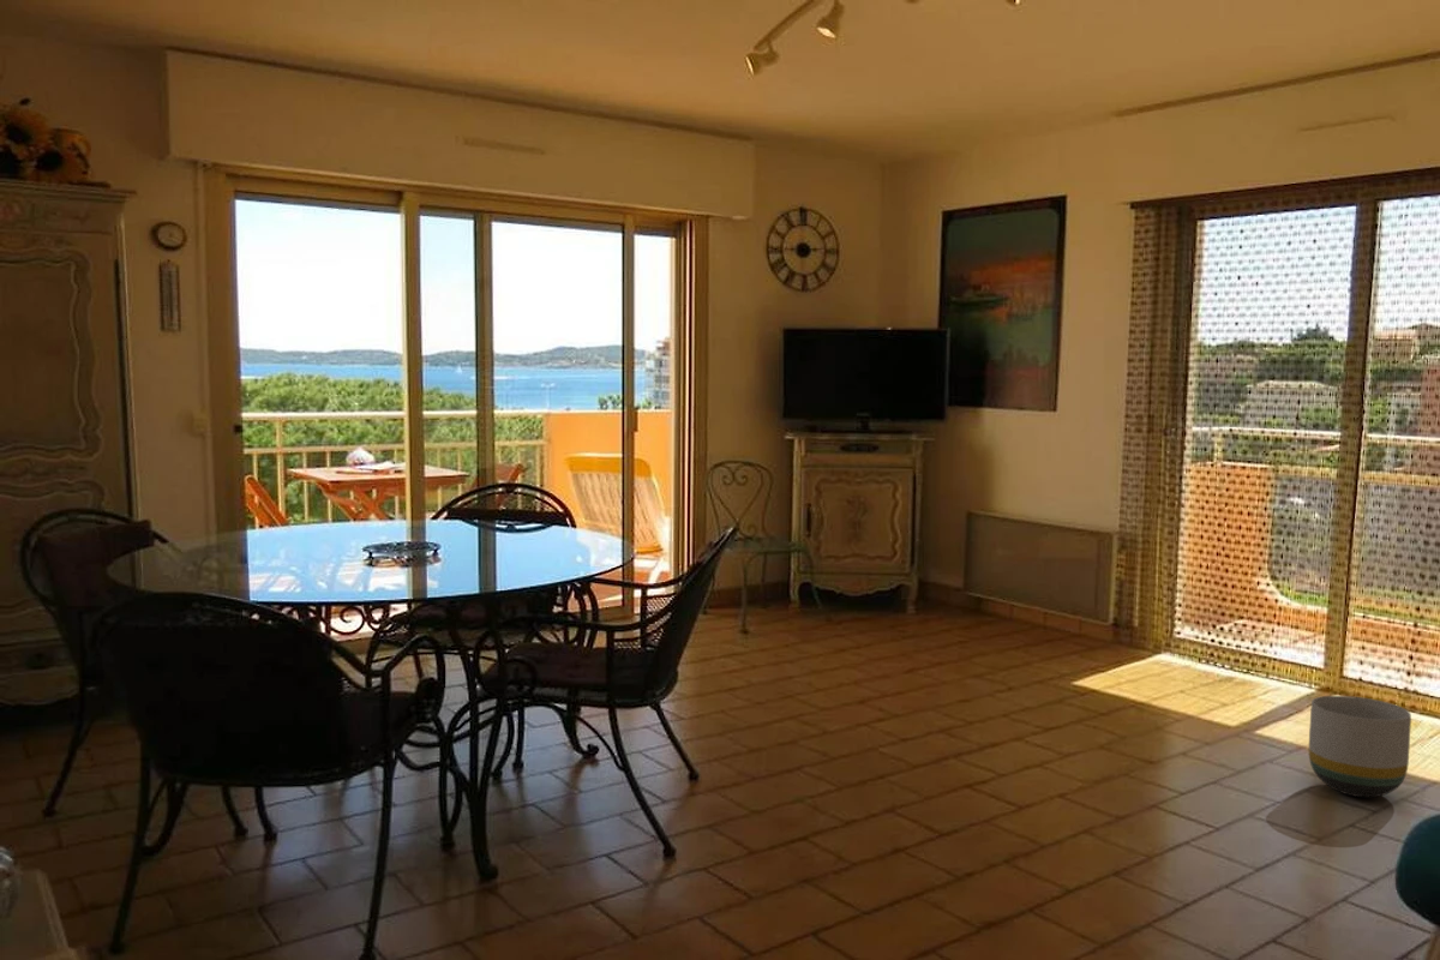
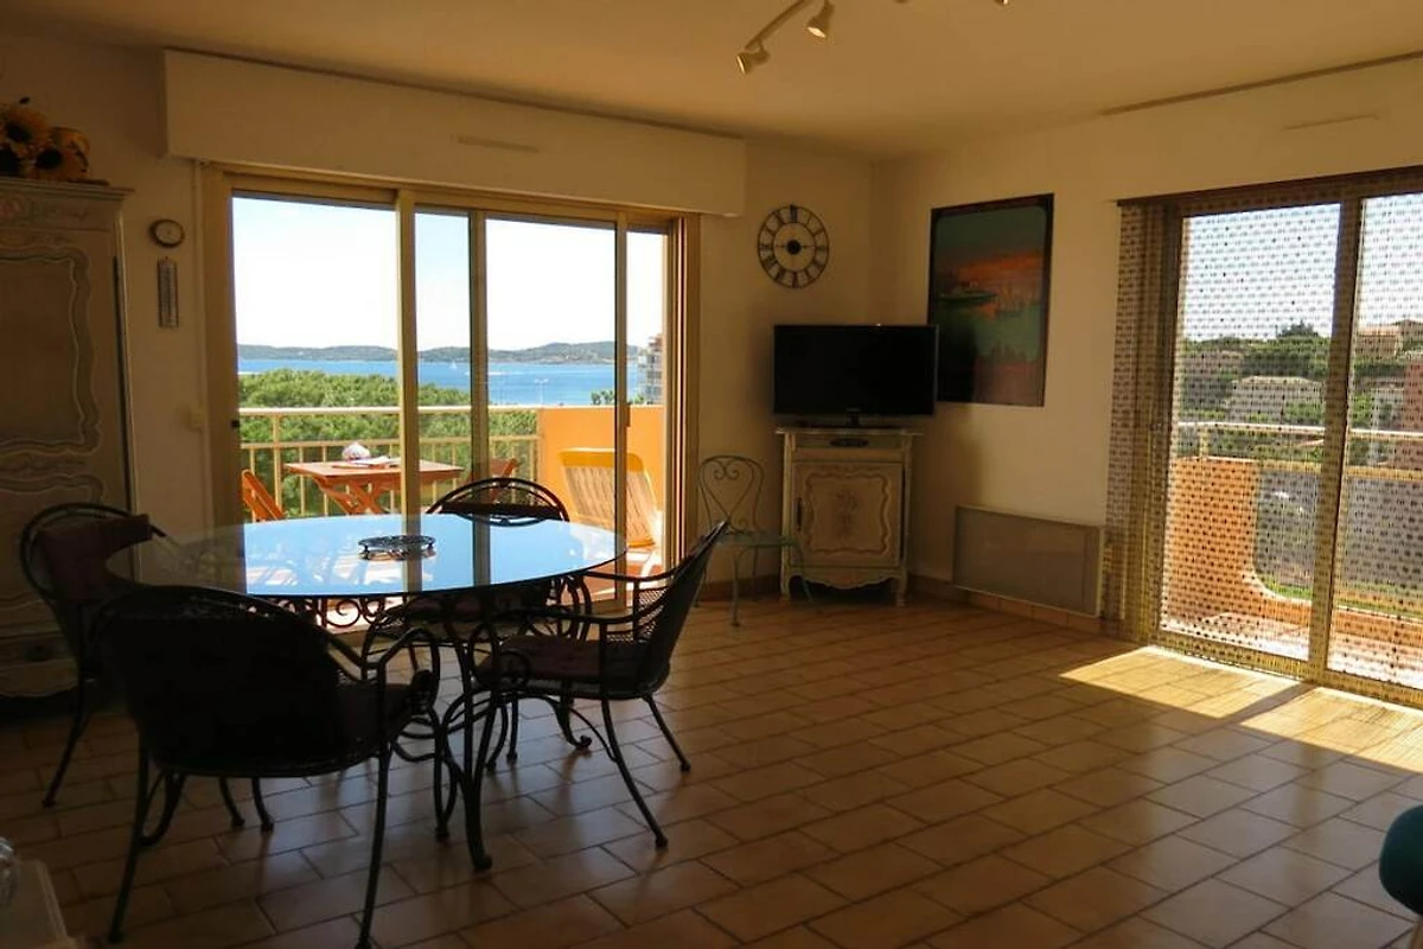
- planter (1357, 749)
